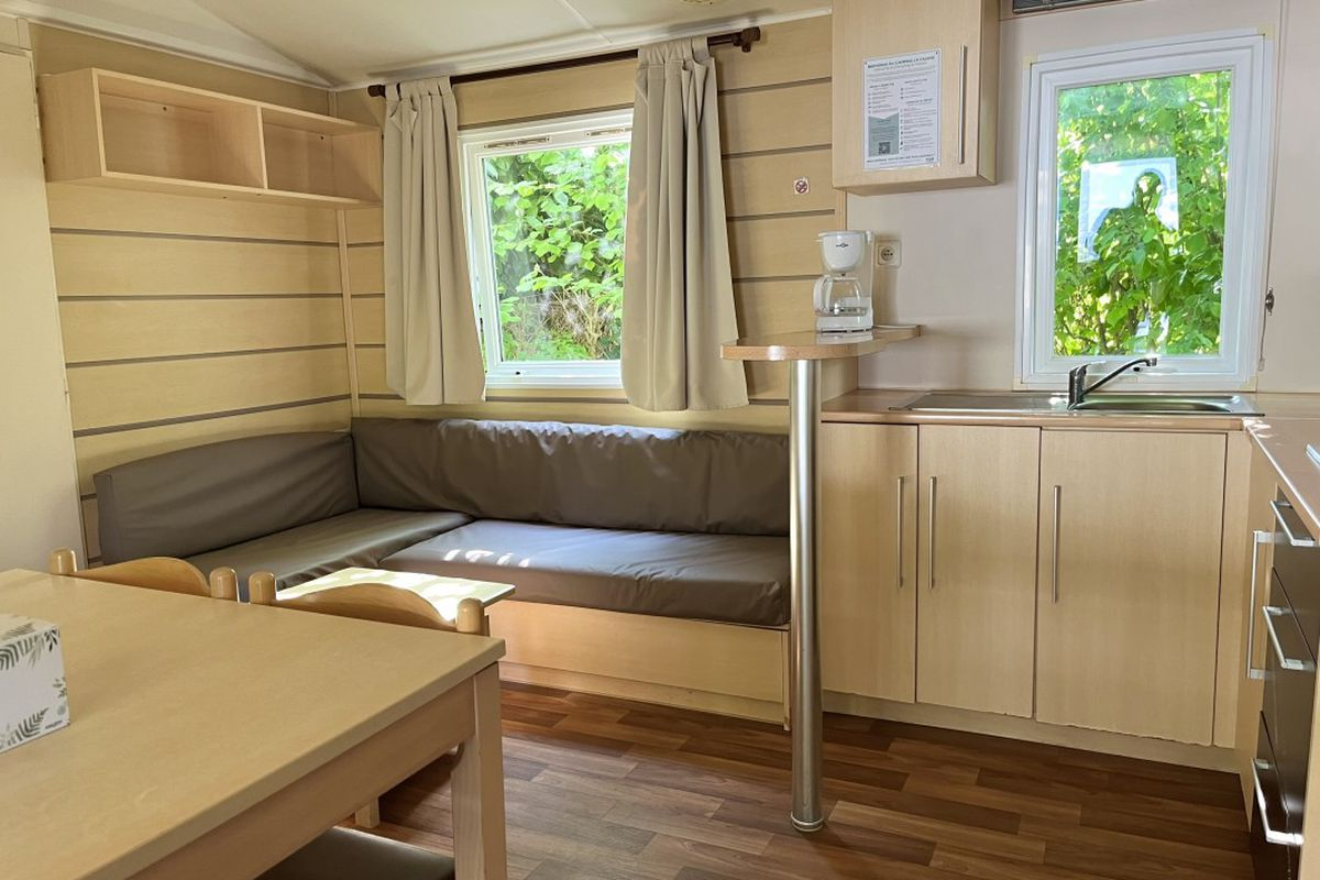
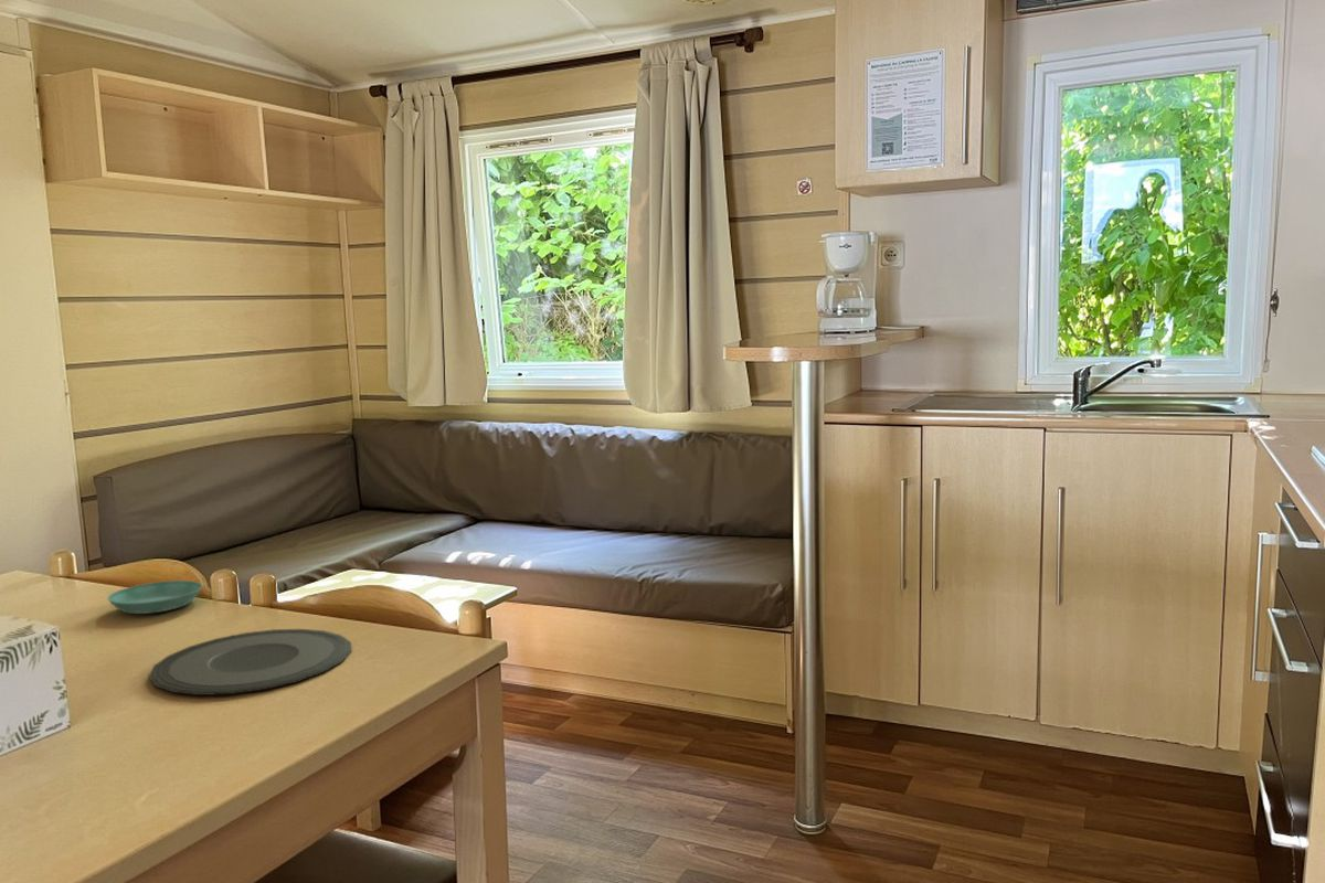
+ saucer (156, 598)
+ plate (254, 658)
